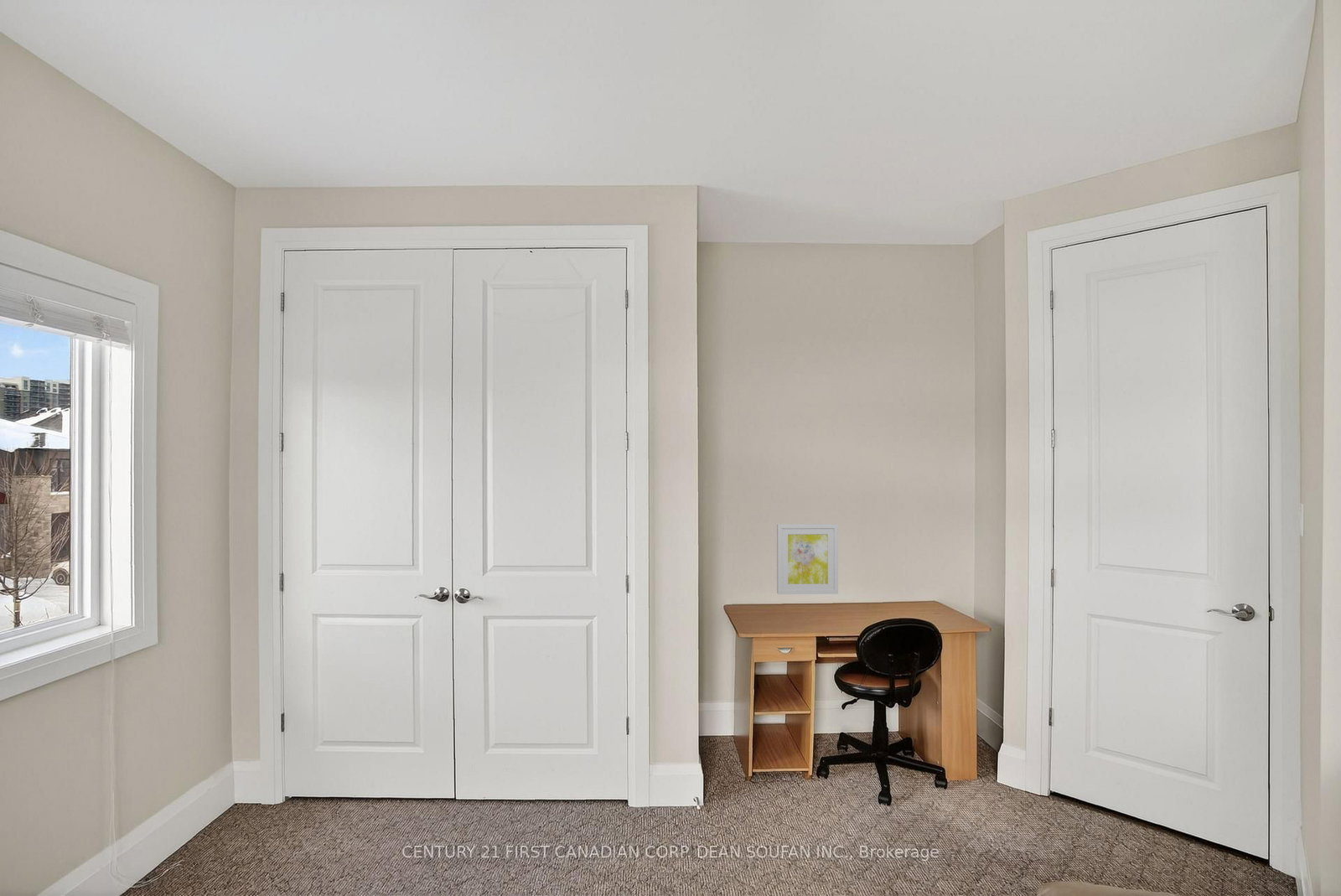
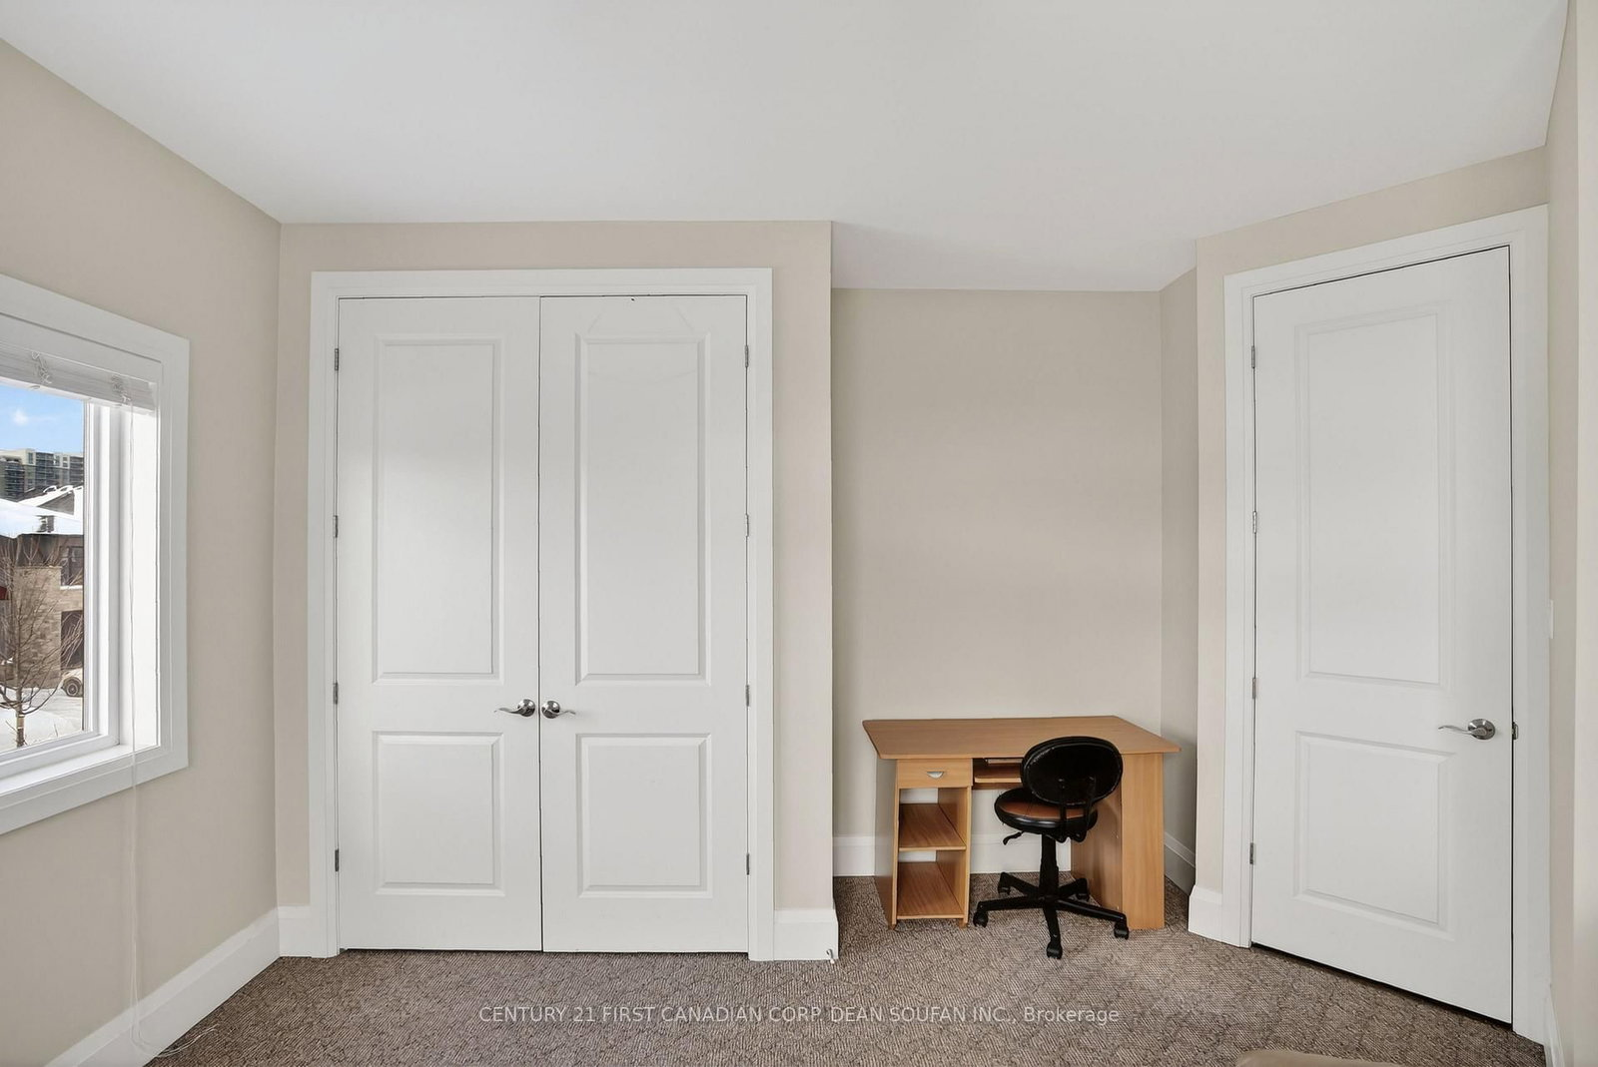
- wall art (807, 558)
